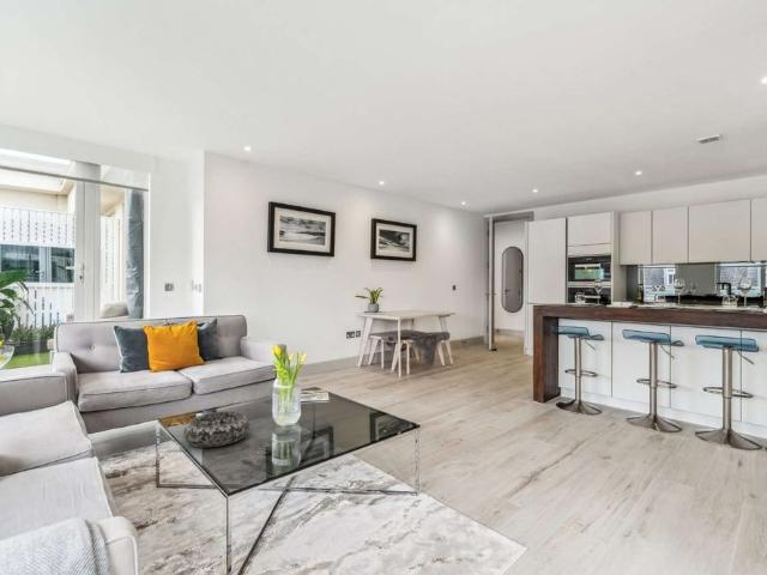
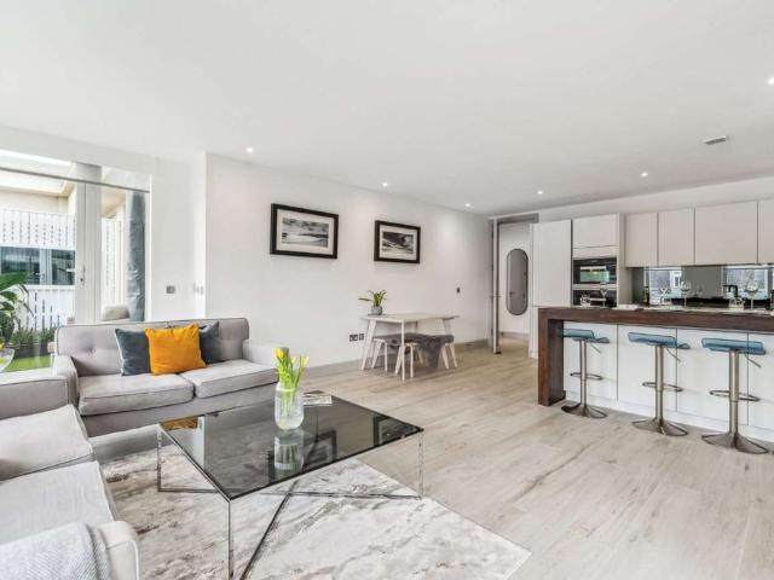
- decorative bowl (217, 428)
